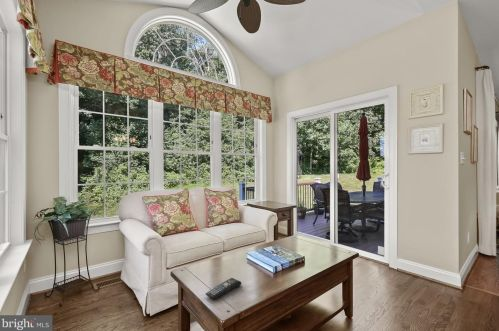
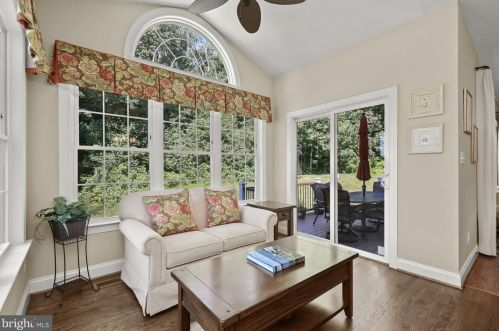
- remote control (224, 287)
